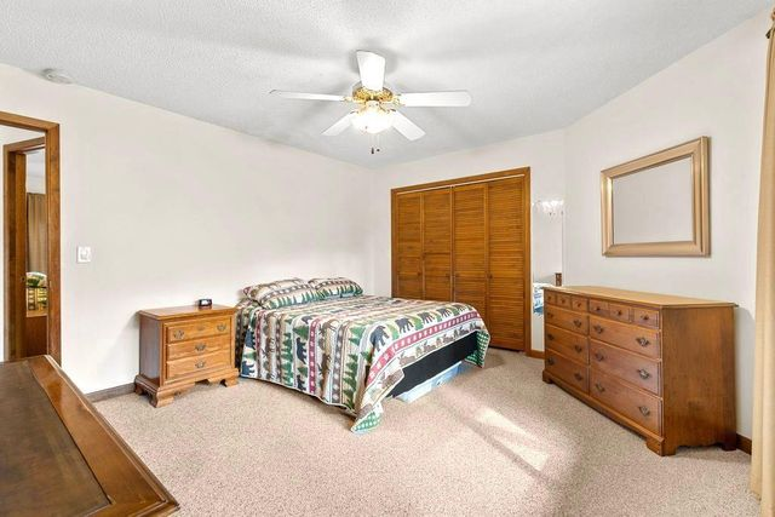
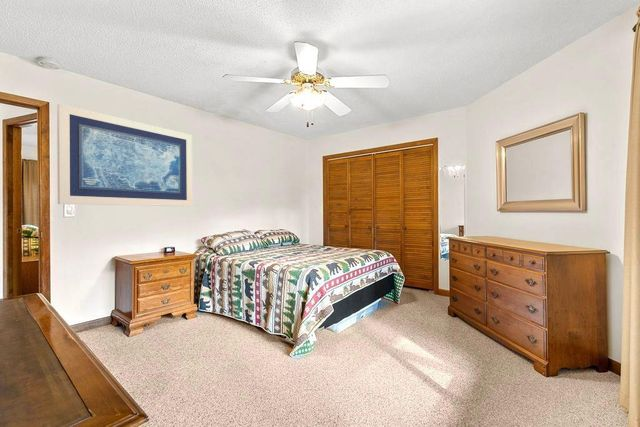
+ wall art (135, 163)
